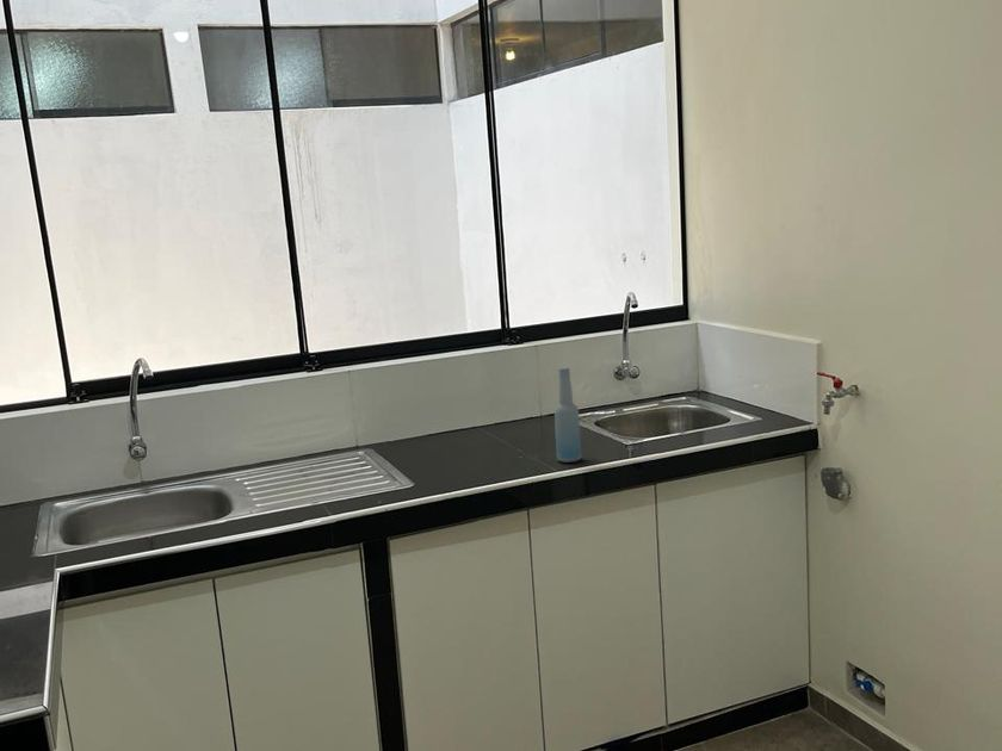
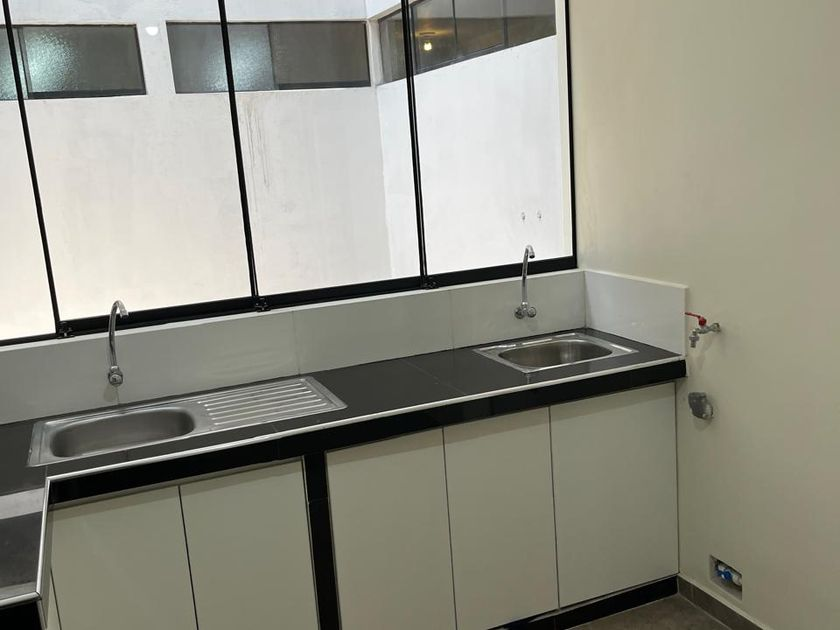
- bottle (567, 414)
